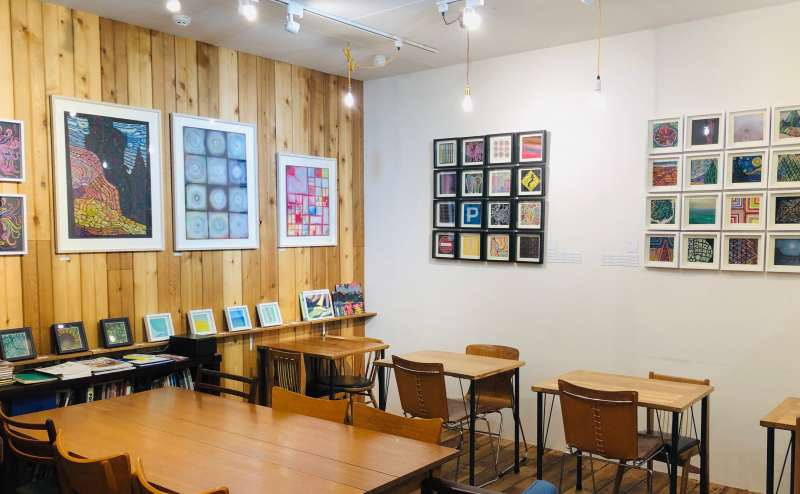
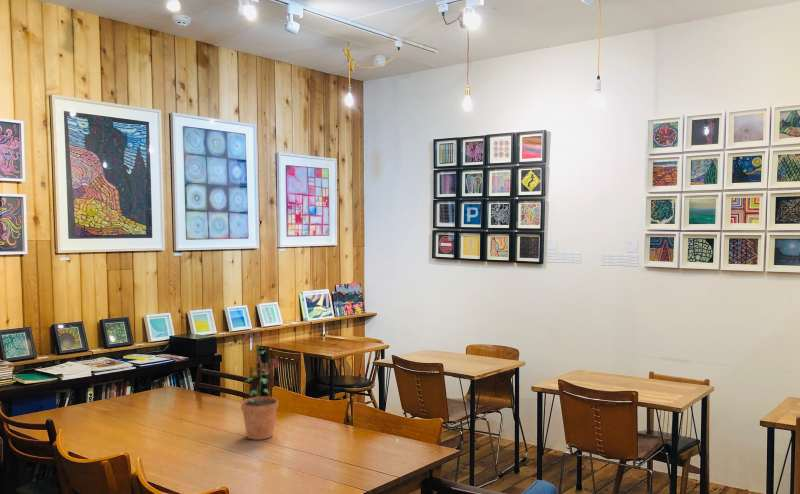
+ potted plant (260, 383)
